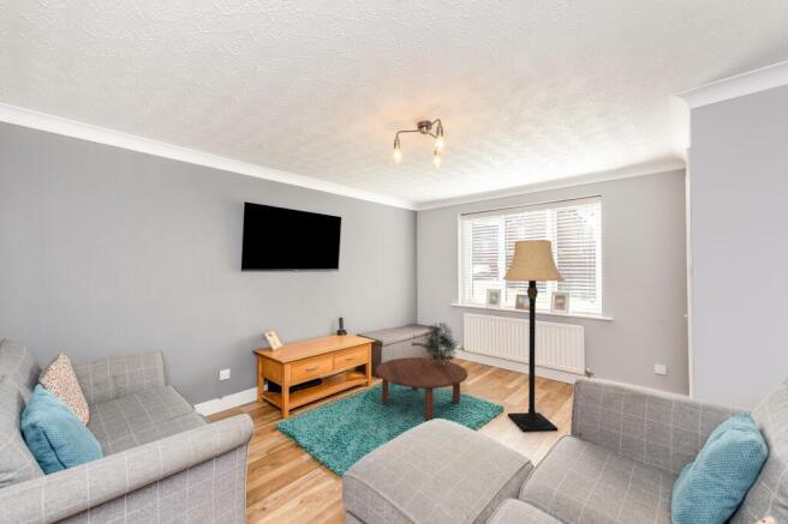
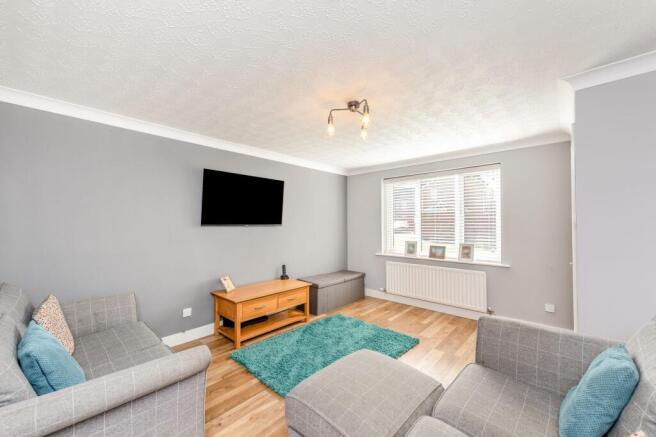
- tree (435, 343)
- coffee table (420, 385)
- lamp (531, 331)
